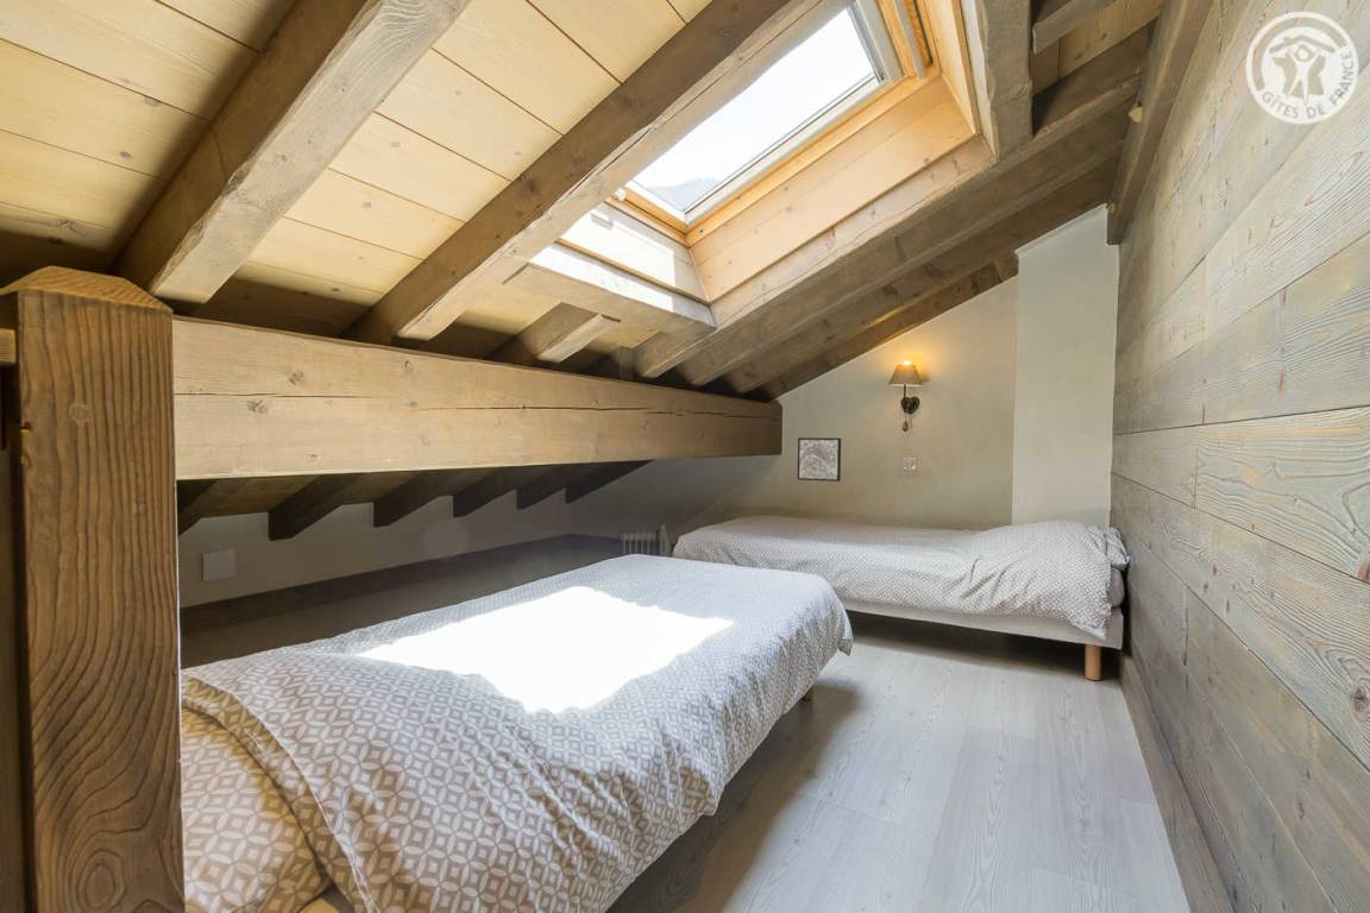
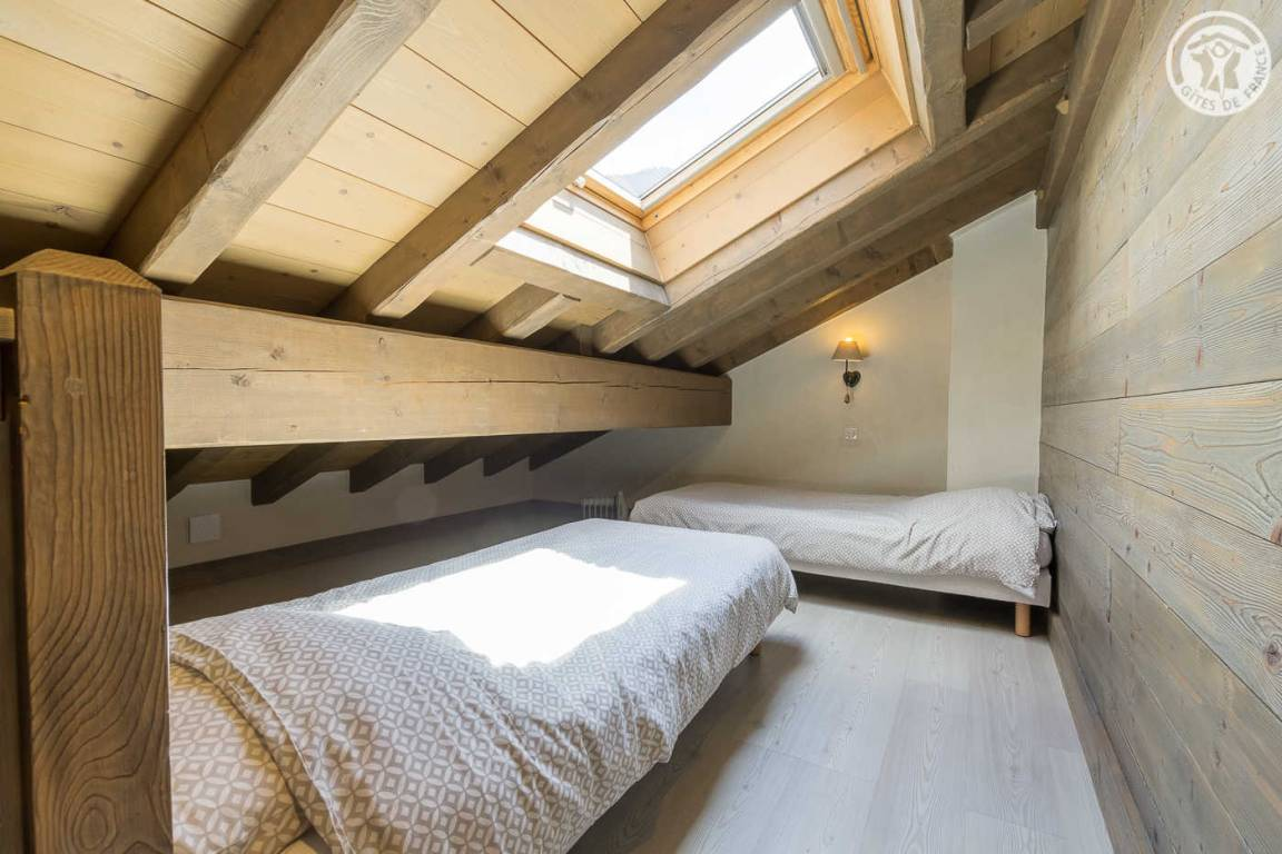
- wall art (818, 459)
